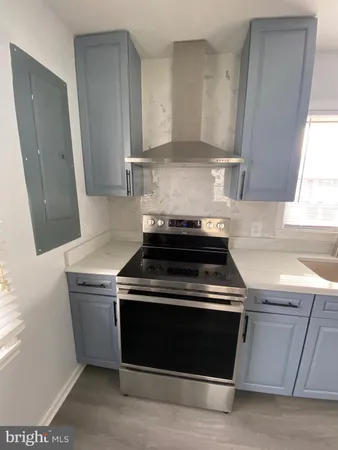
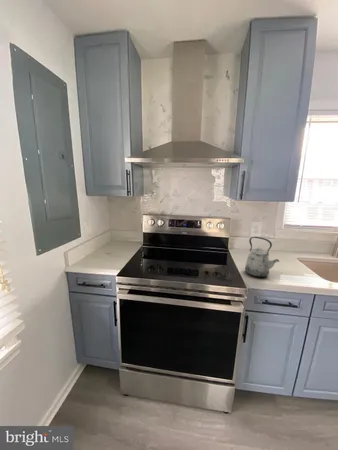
+ kettle (262, 257)
